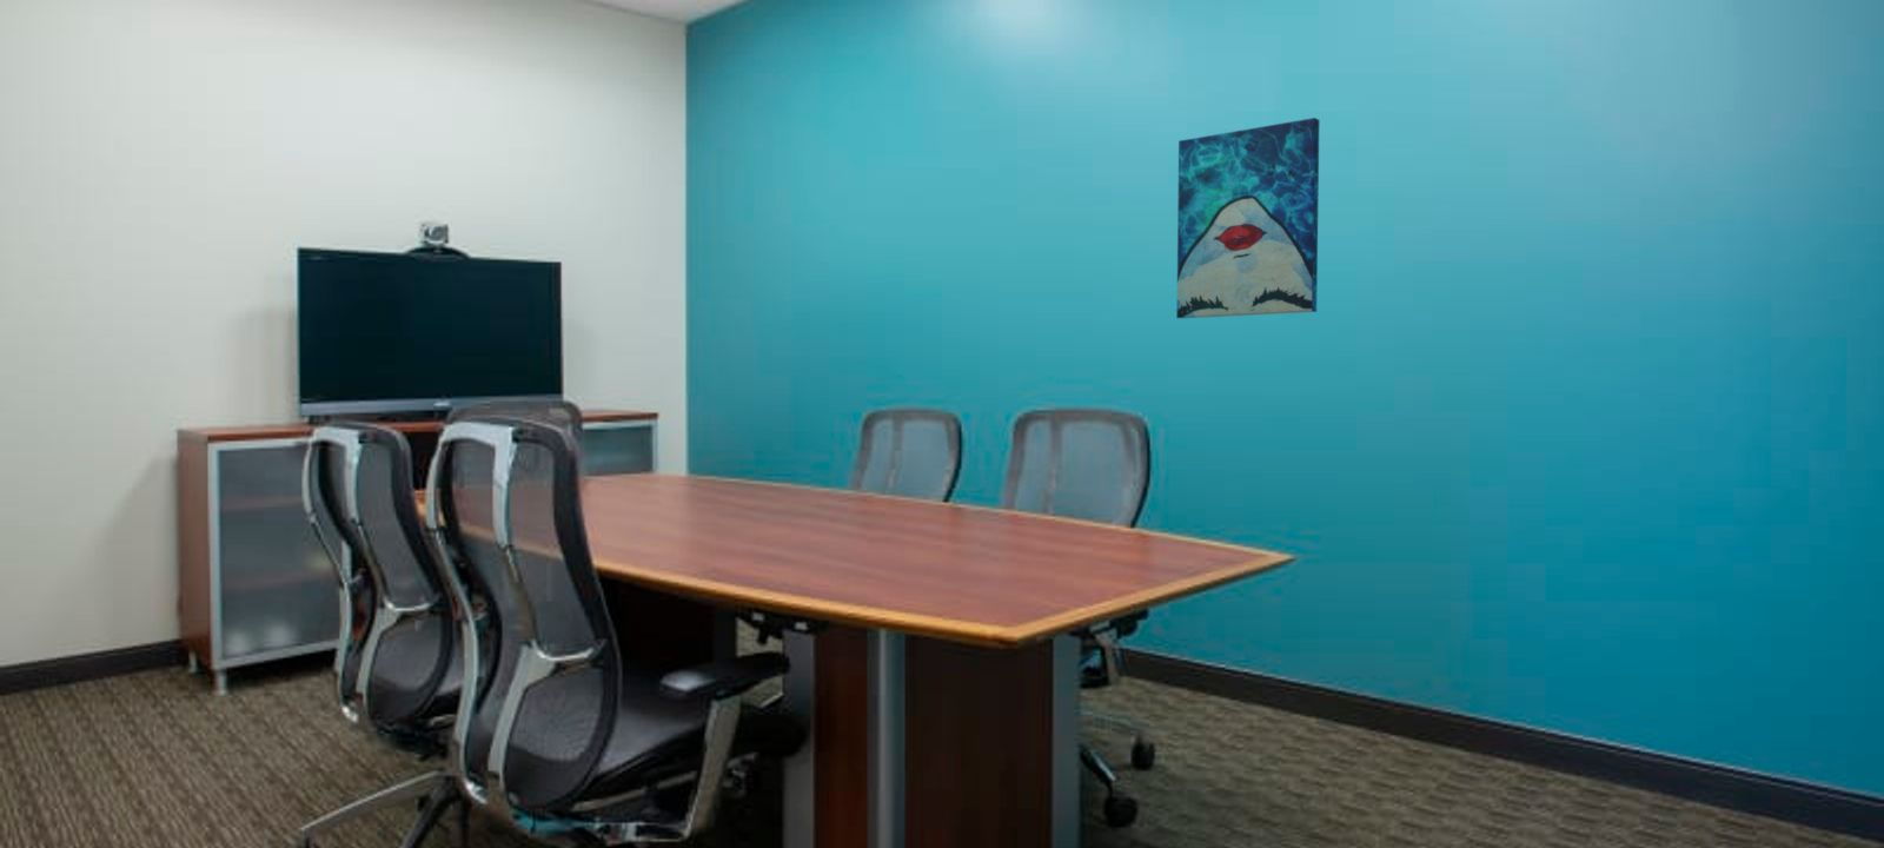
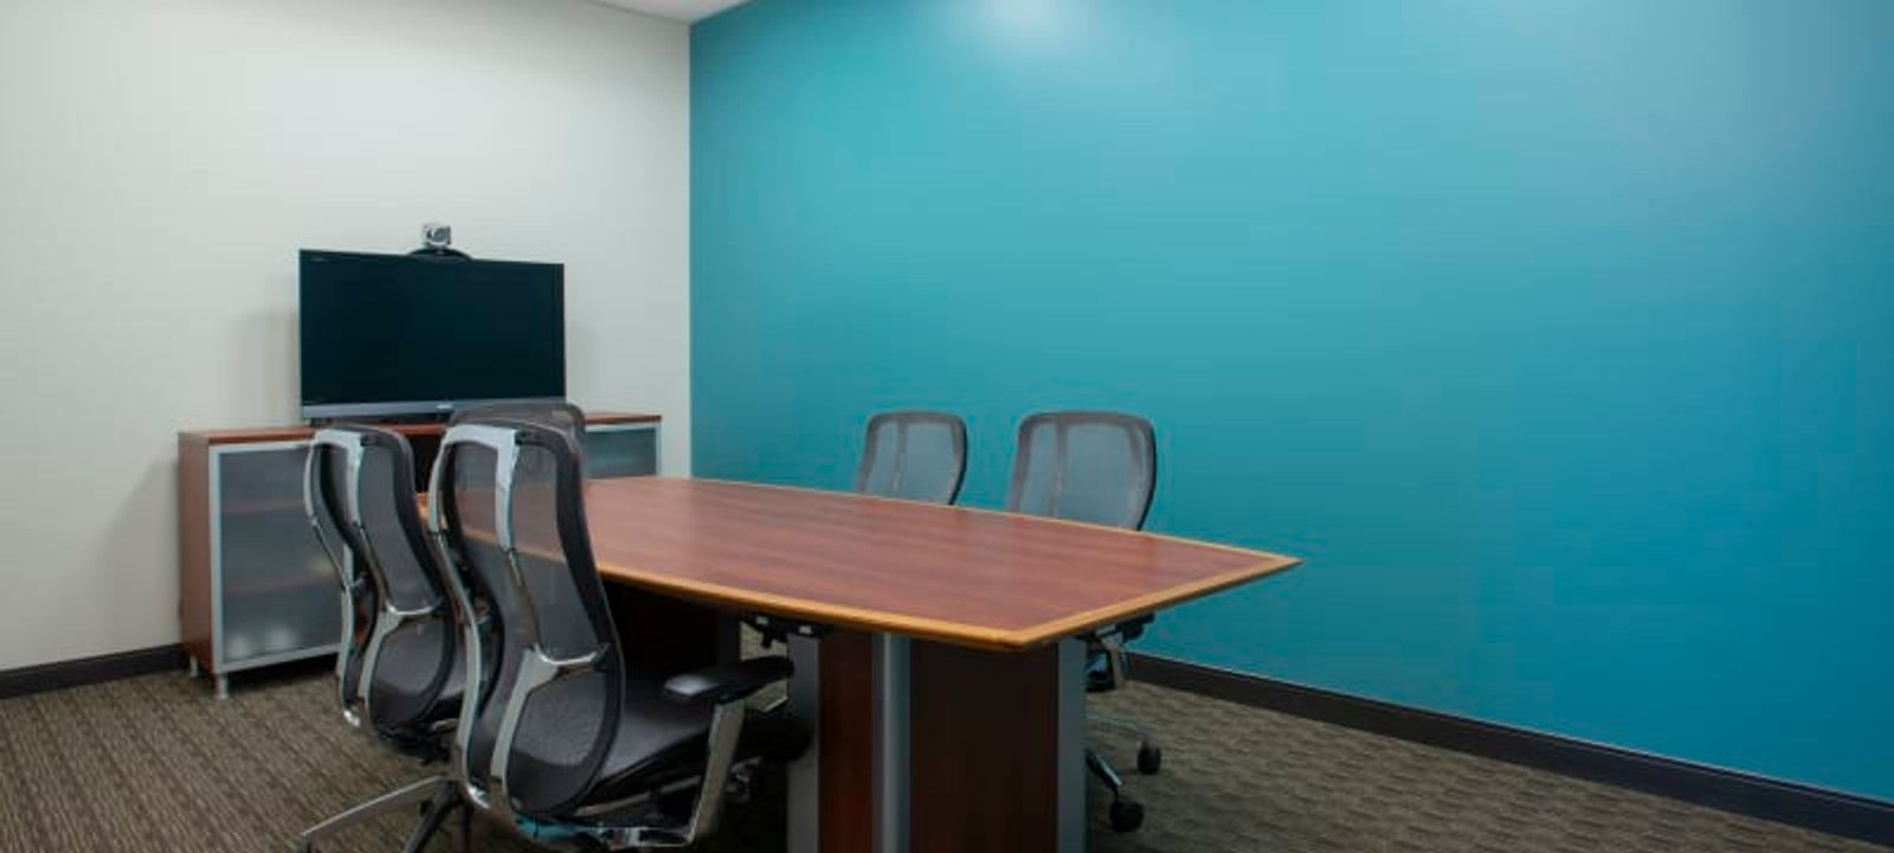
- wall art (1245, 222)
